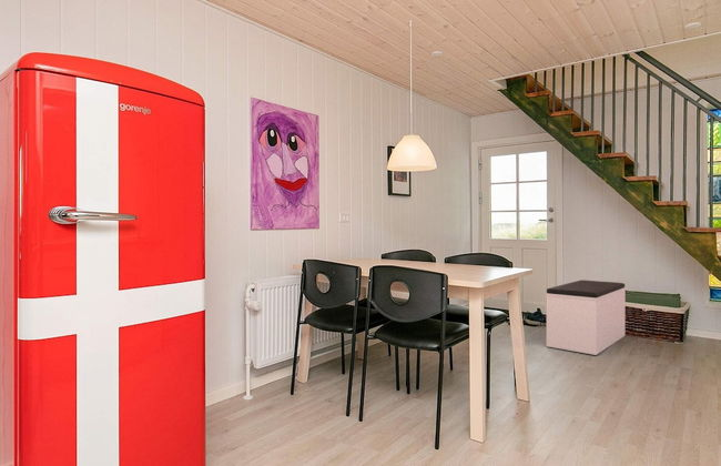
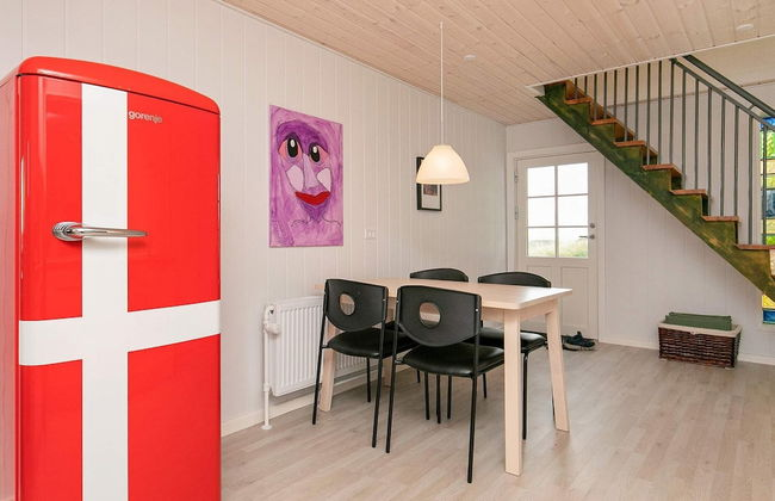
- bench (587, 313)
